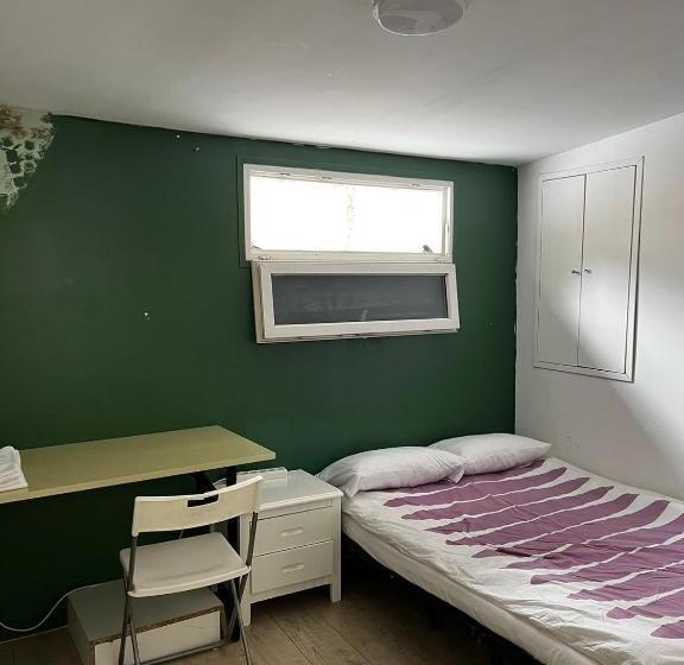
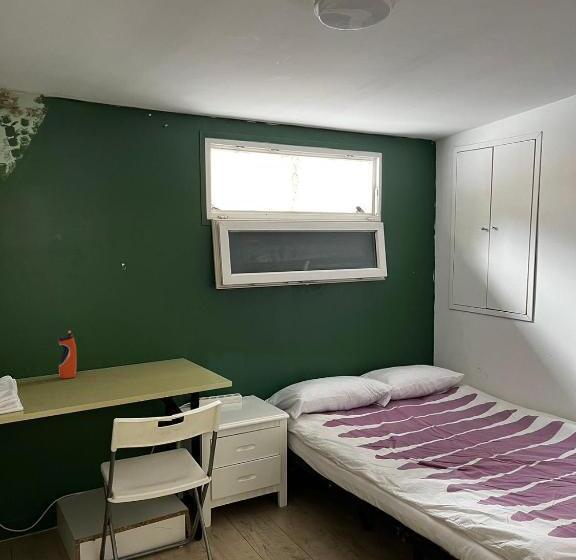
+ water bottle (67, 354)
